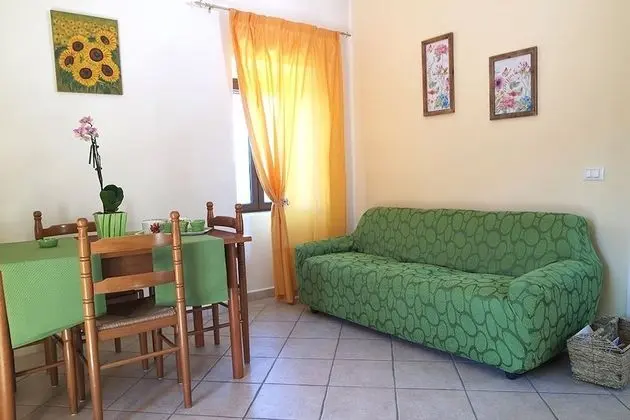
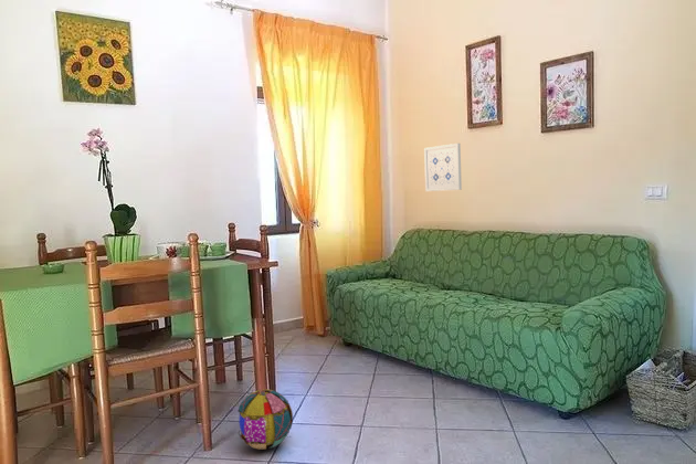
+ wall art (442, 168)
+ ball (265, 418)
